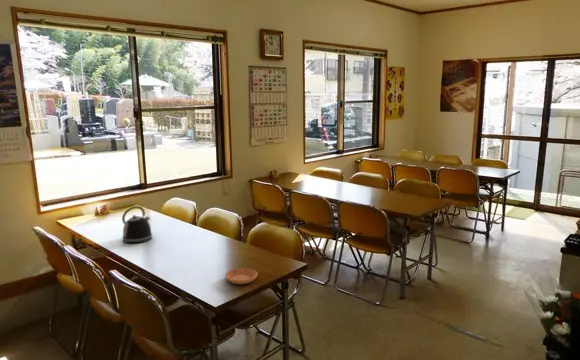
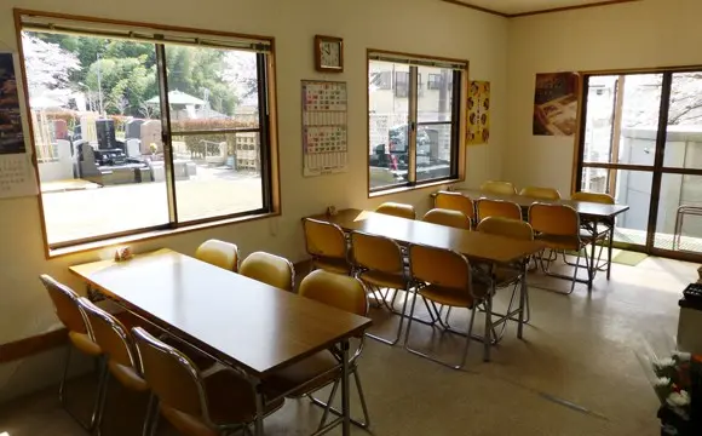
- saucer (241, 276)
- kettle (136, 222)
